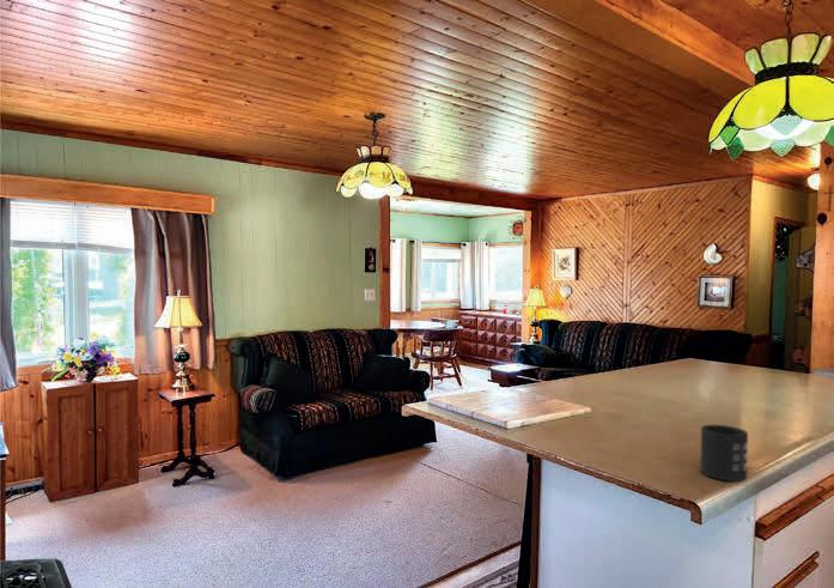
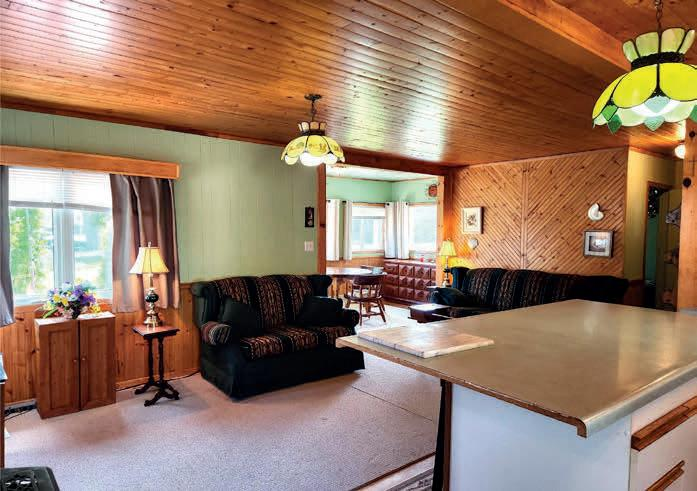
- mug (725, 449)
